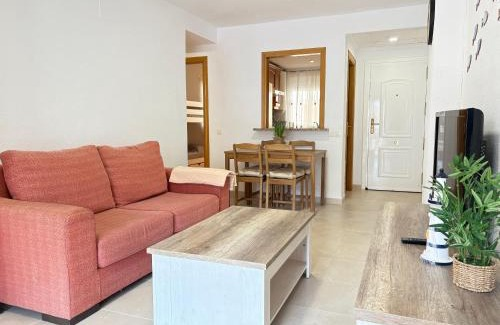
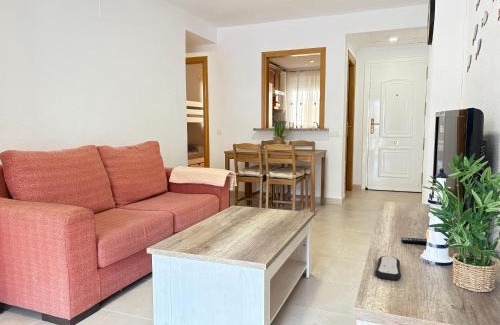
+ remote control (388, 266)
